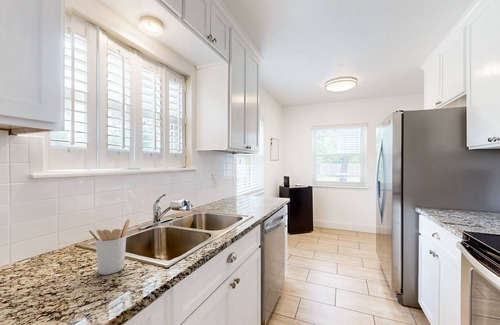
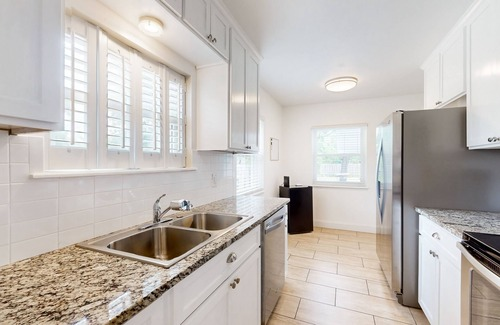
- utensil holder (110, 247)
